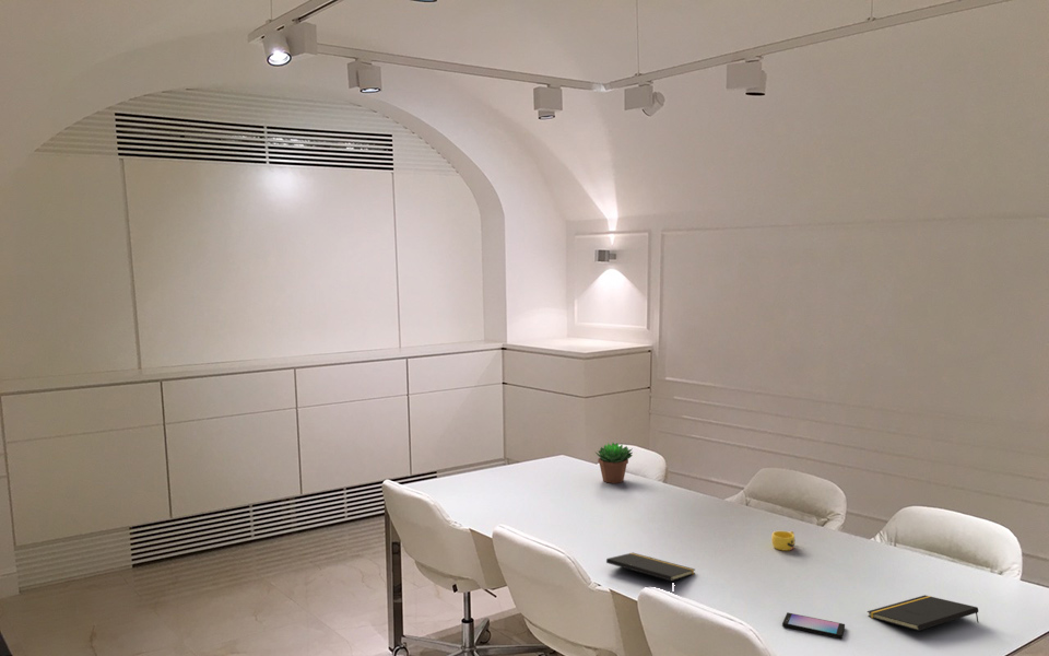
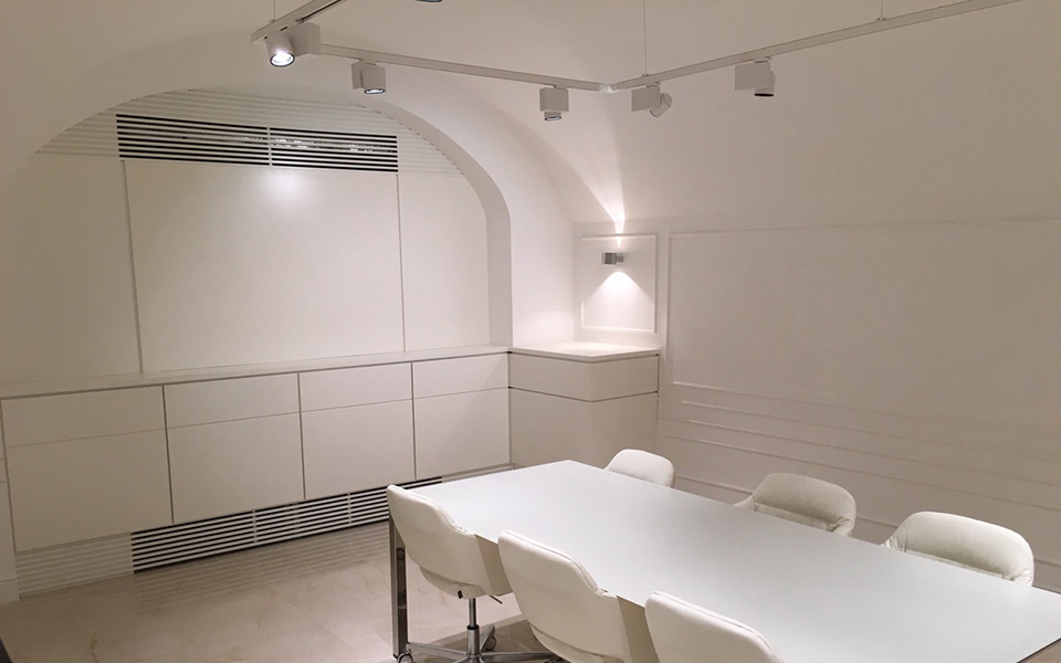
- notepad (650, 565)
- succulent plant (614, 461)
- notepad (921, 611)
- smartphone (813, 624)
- cup (785, 540)
